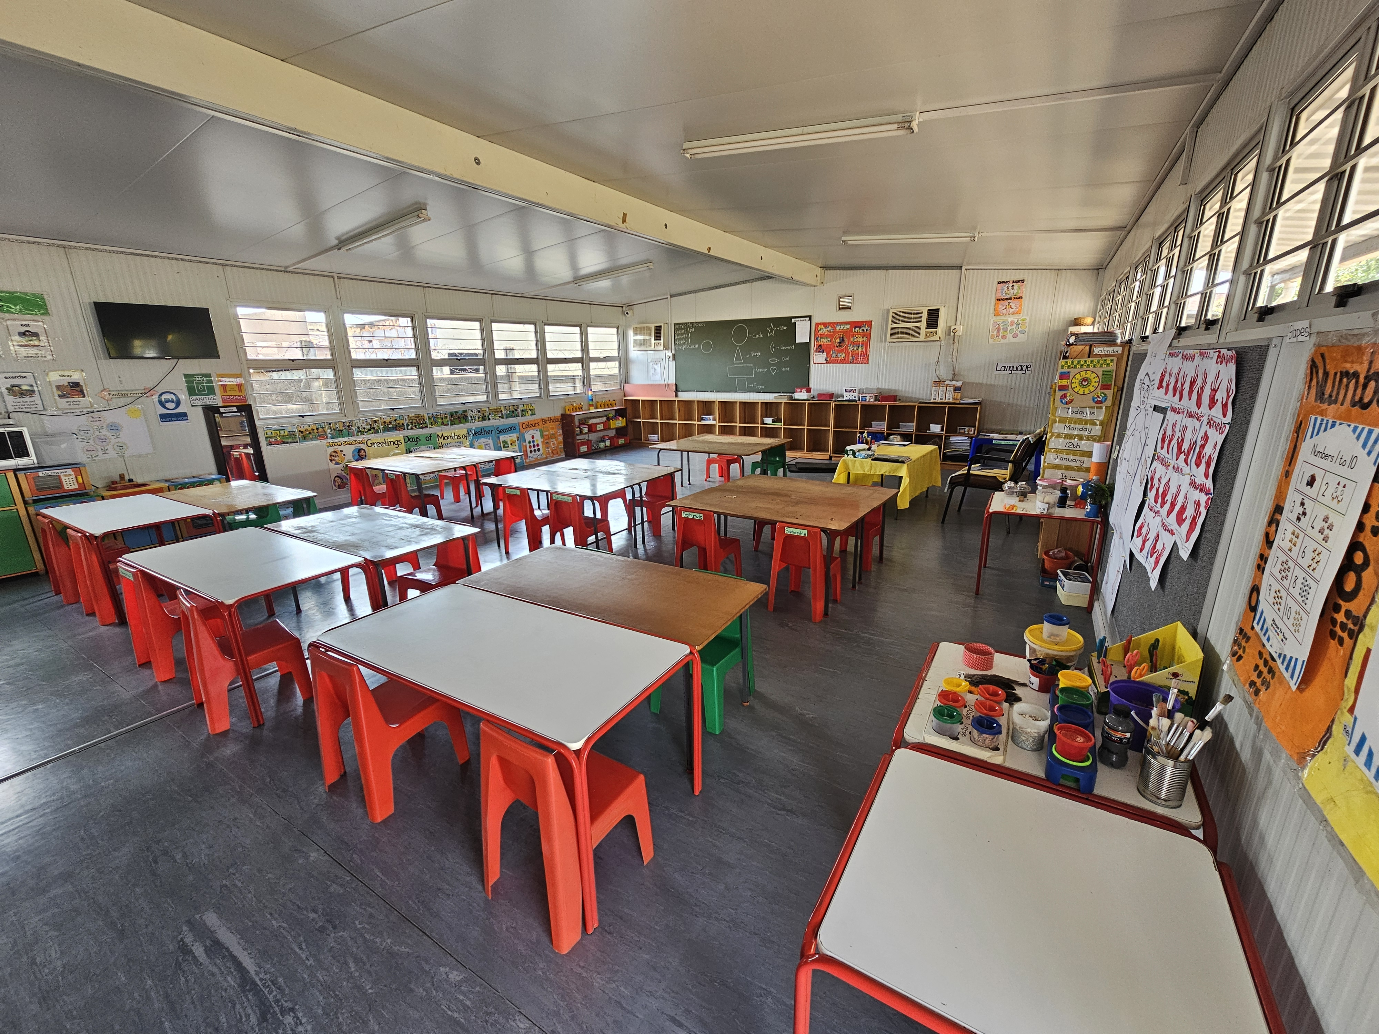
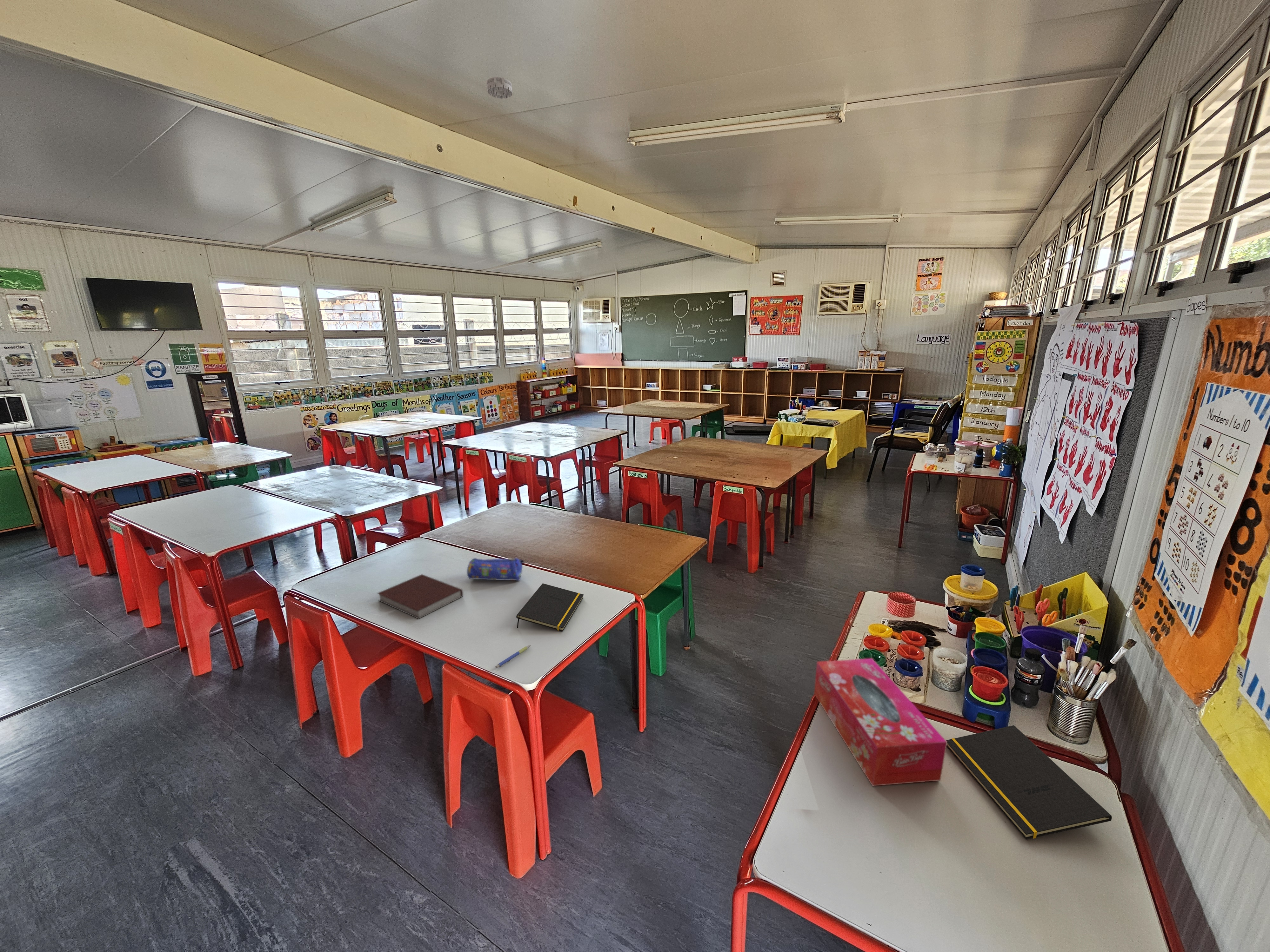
+ tissue box (872, 715)
+ notepad (552, 605)
+ notebook (420, 595)
+ notepad (1019, 776)
+ pen (514, 655)
+ pencil case (495, 568)
+ smoke detector (499, 87)
